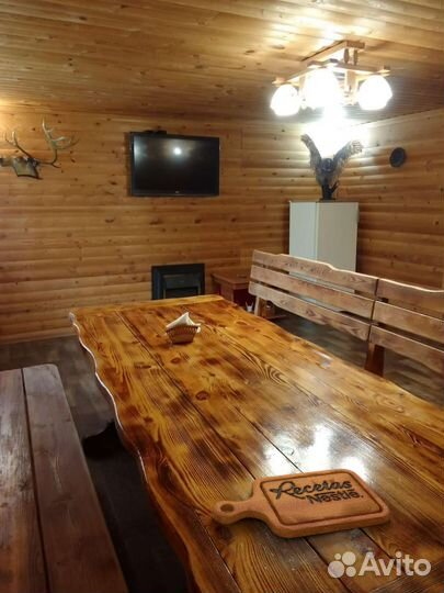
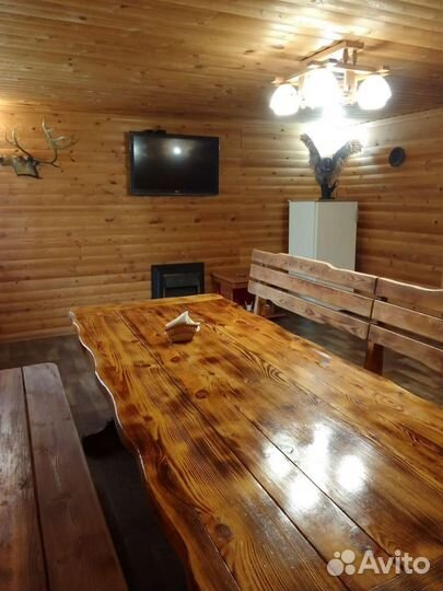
- cutting board (295, 502)
